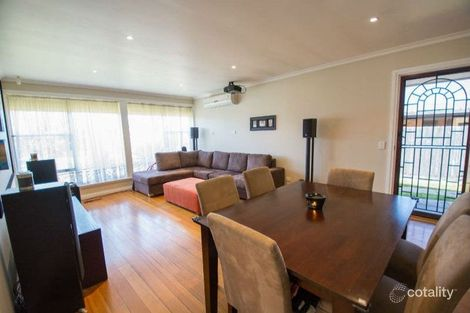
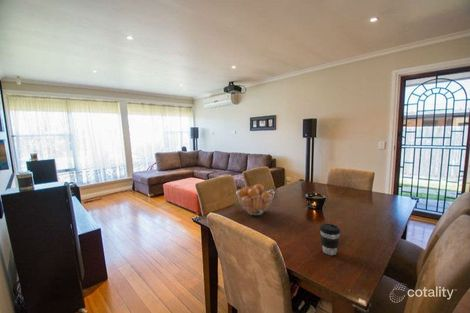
+ fruit basket (255, 198)
+ coffee cup (329, 239)
